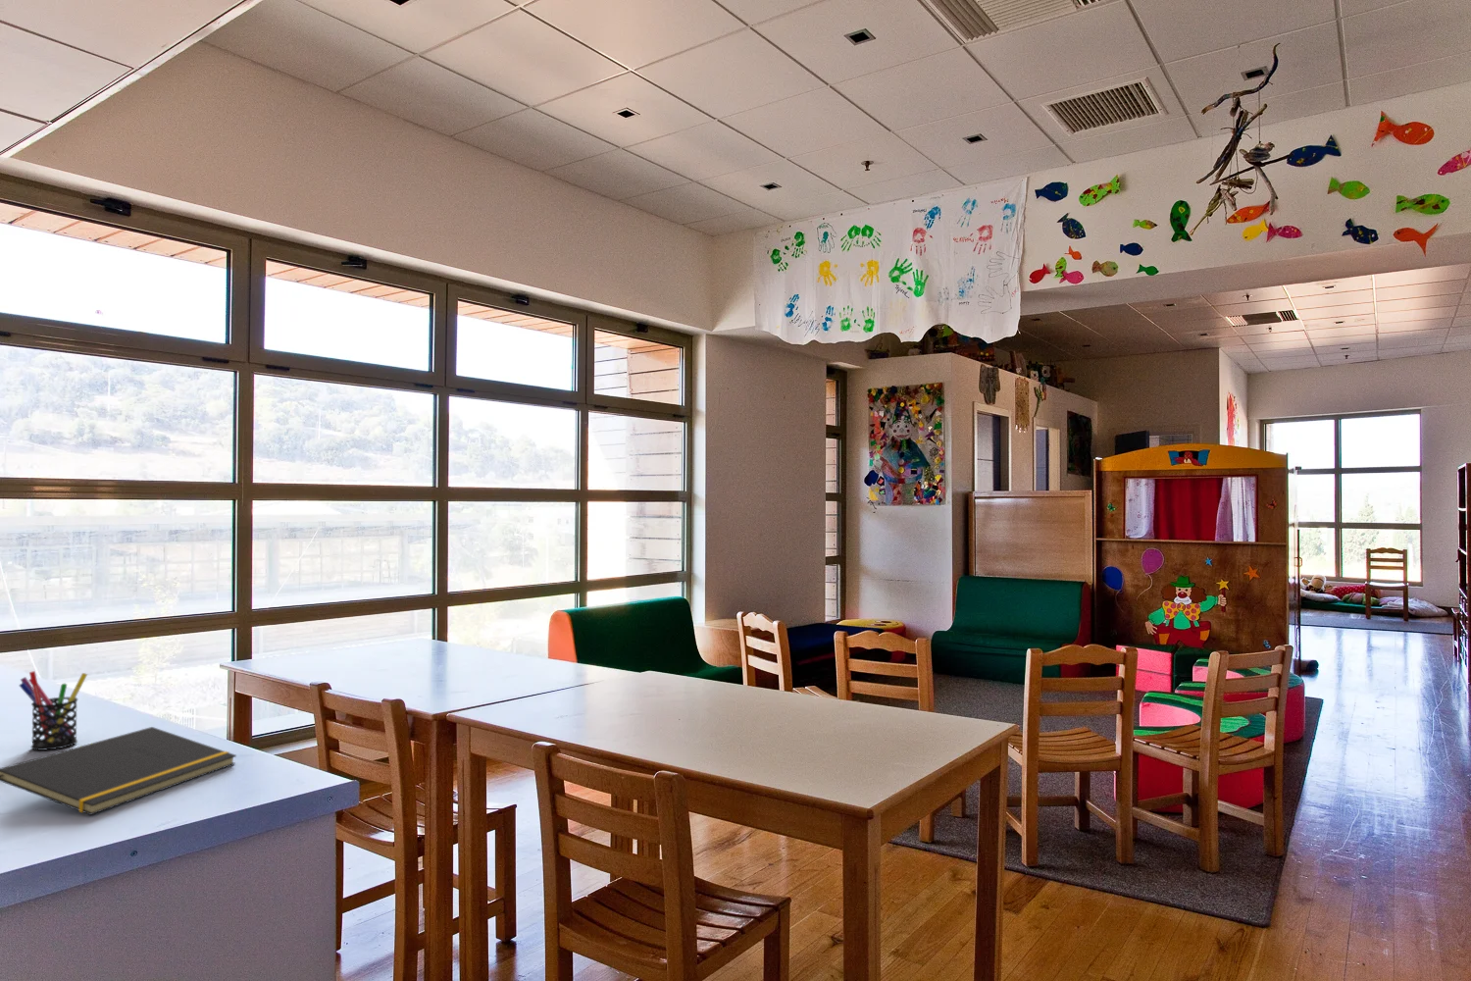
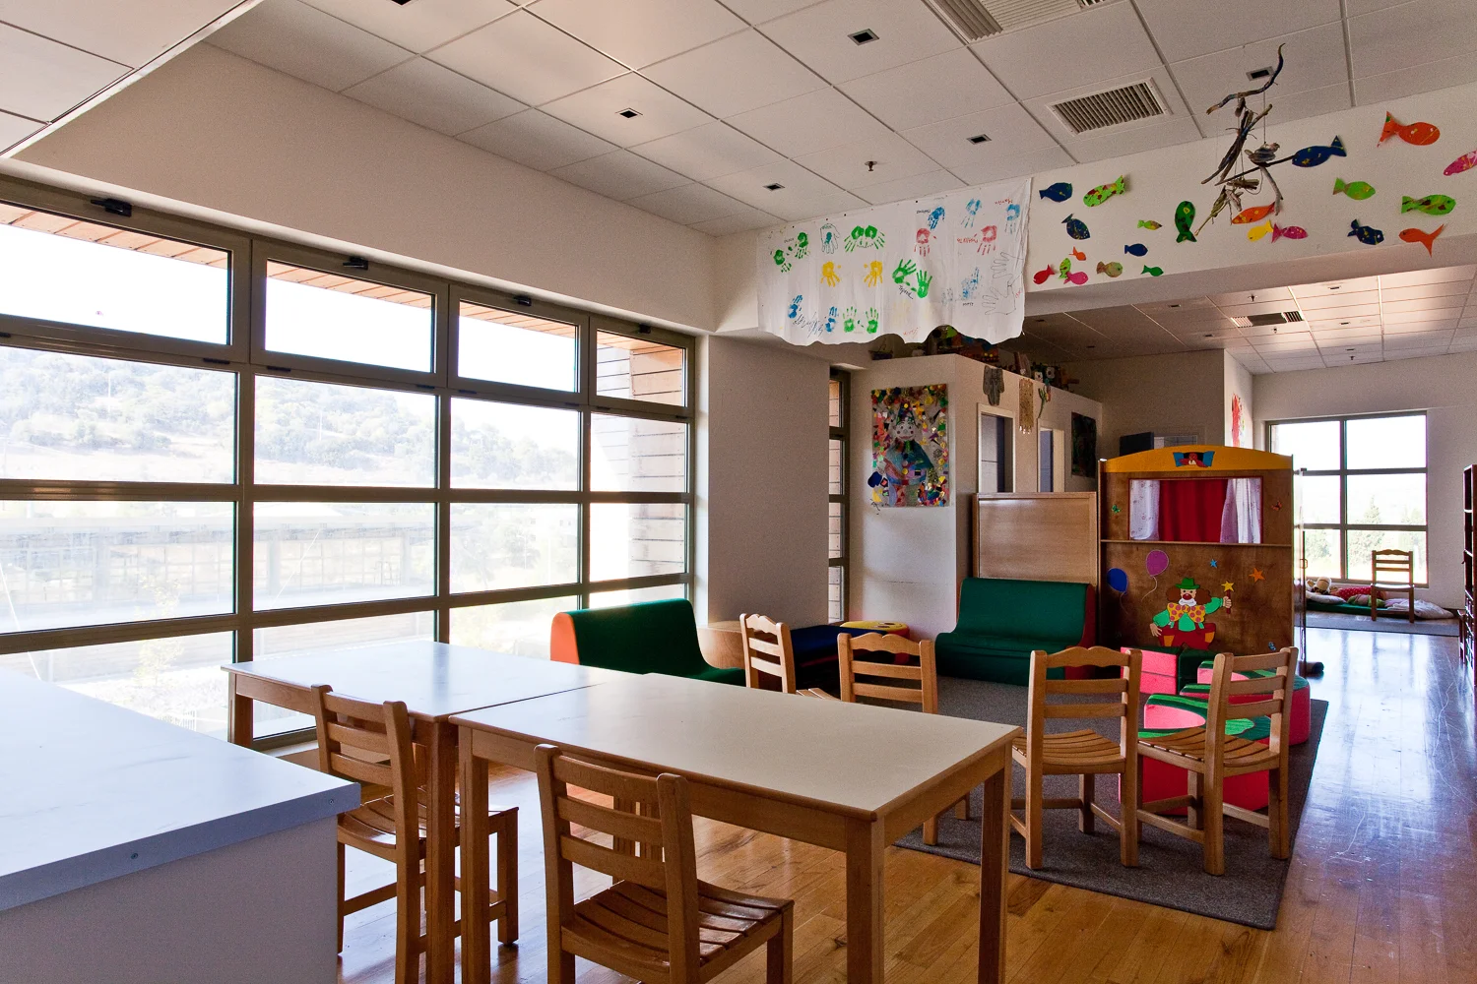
- notepad (124, 766)
- pen holder (53, 707)
